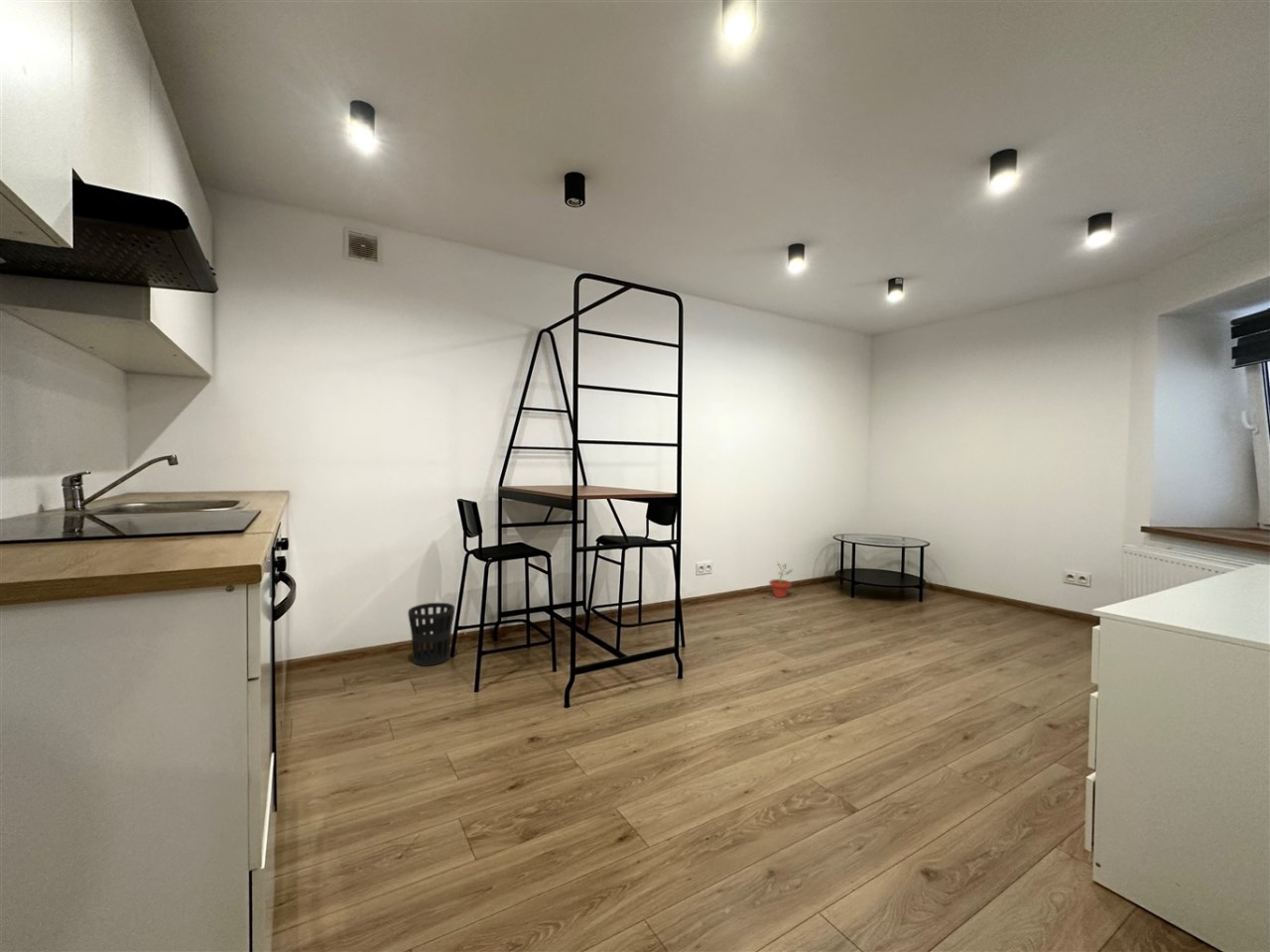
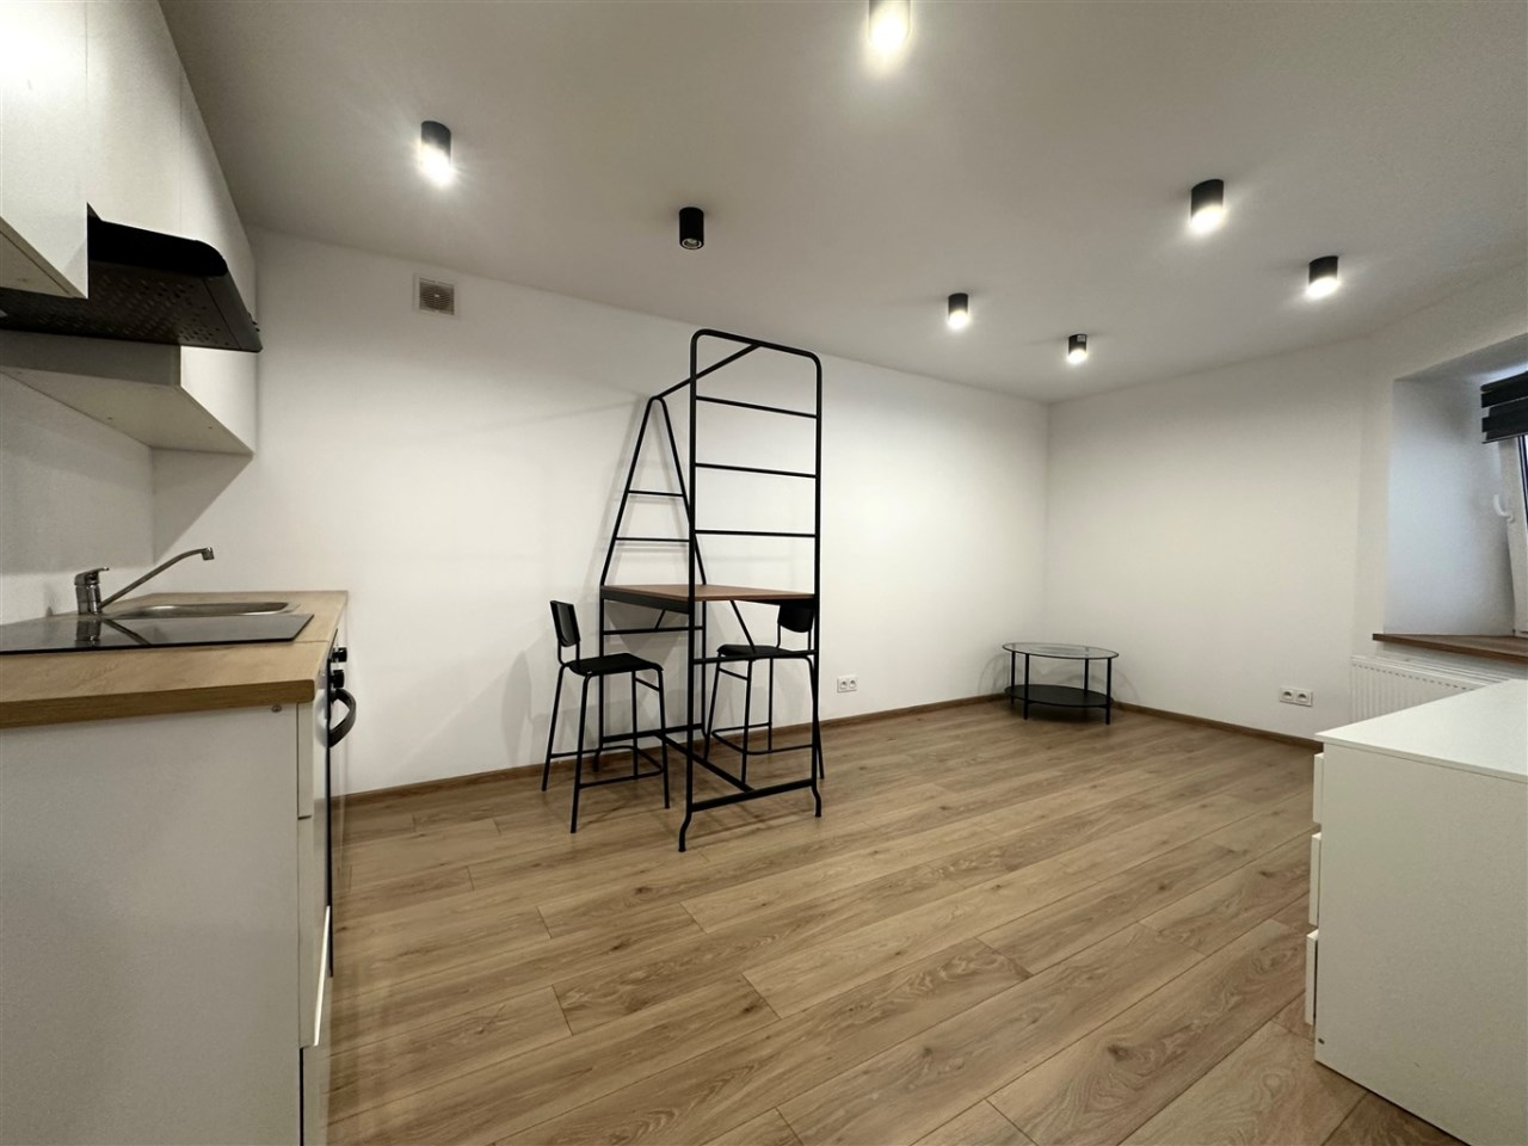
- wastebasket (432, 634)
- potted plant (780, 579)
